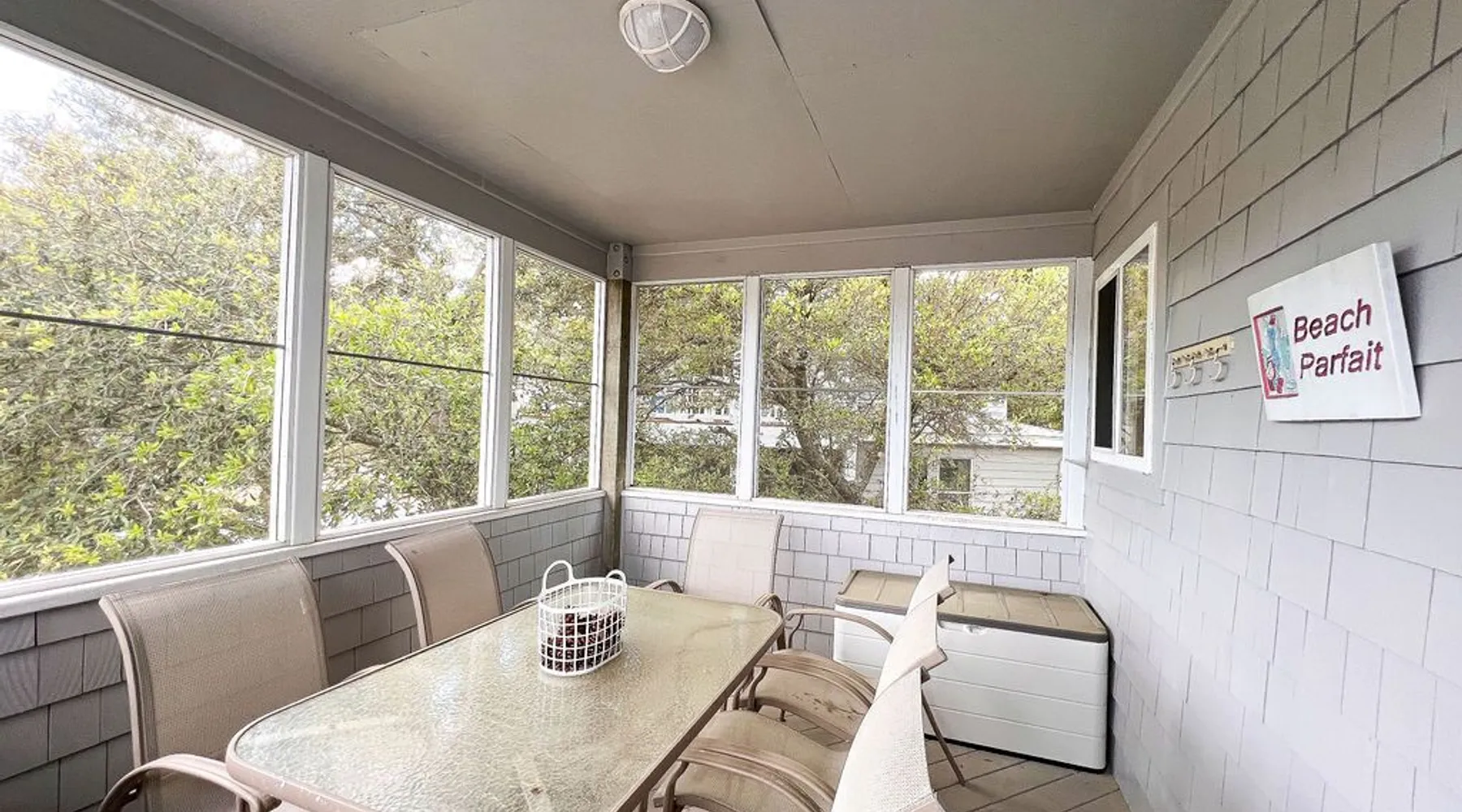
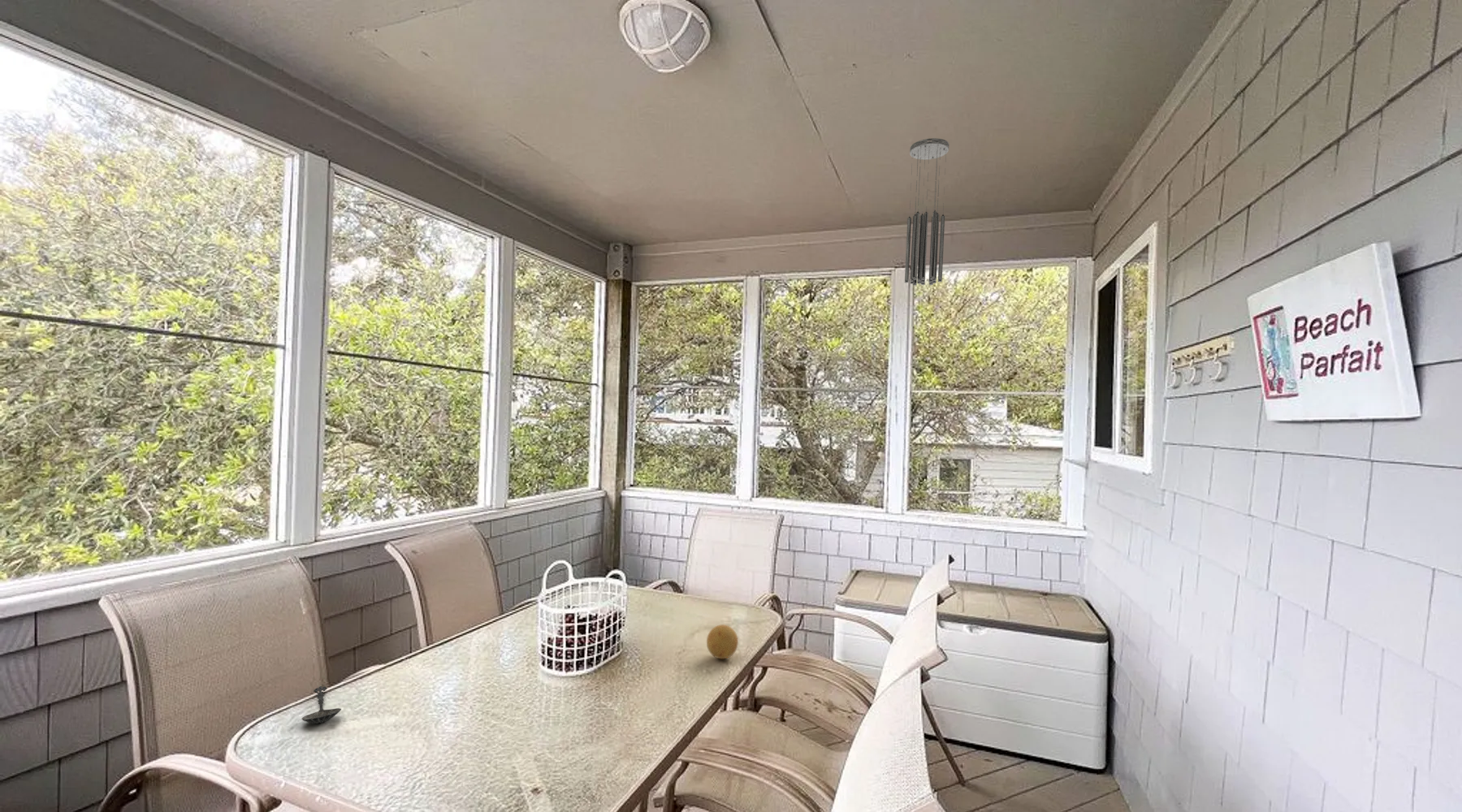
+ fruit (722, 641)
+ wind chime (926, 214)
+ spoon (321, 701)
